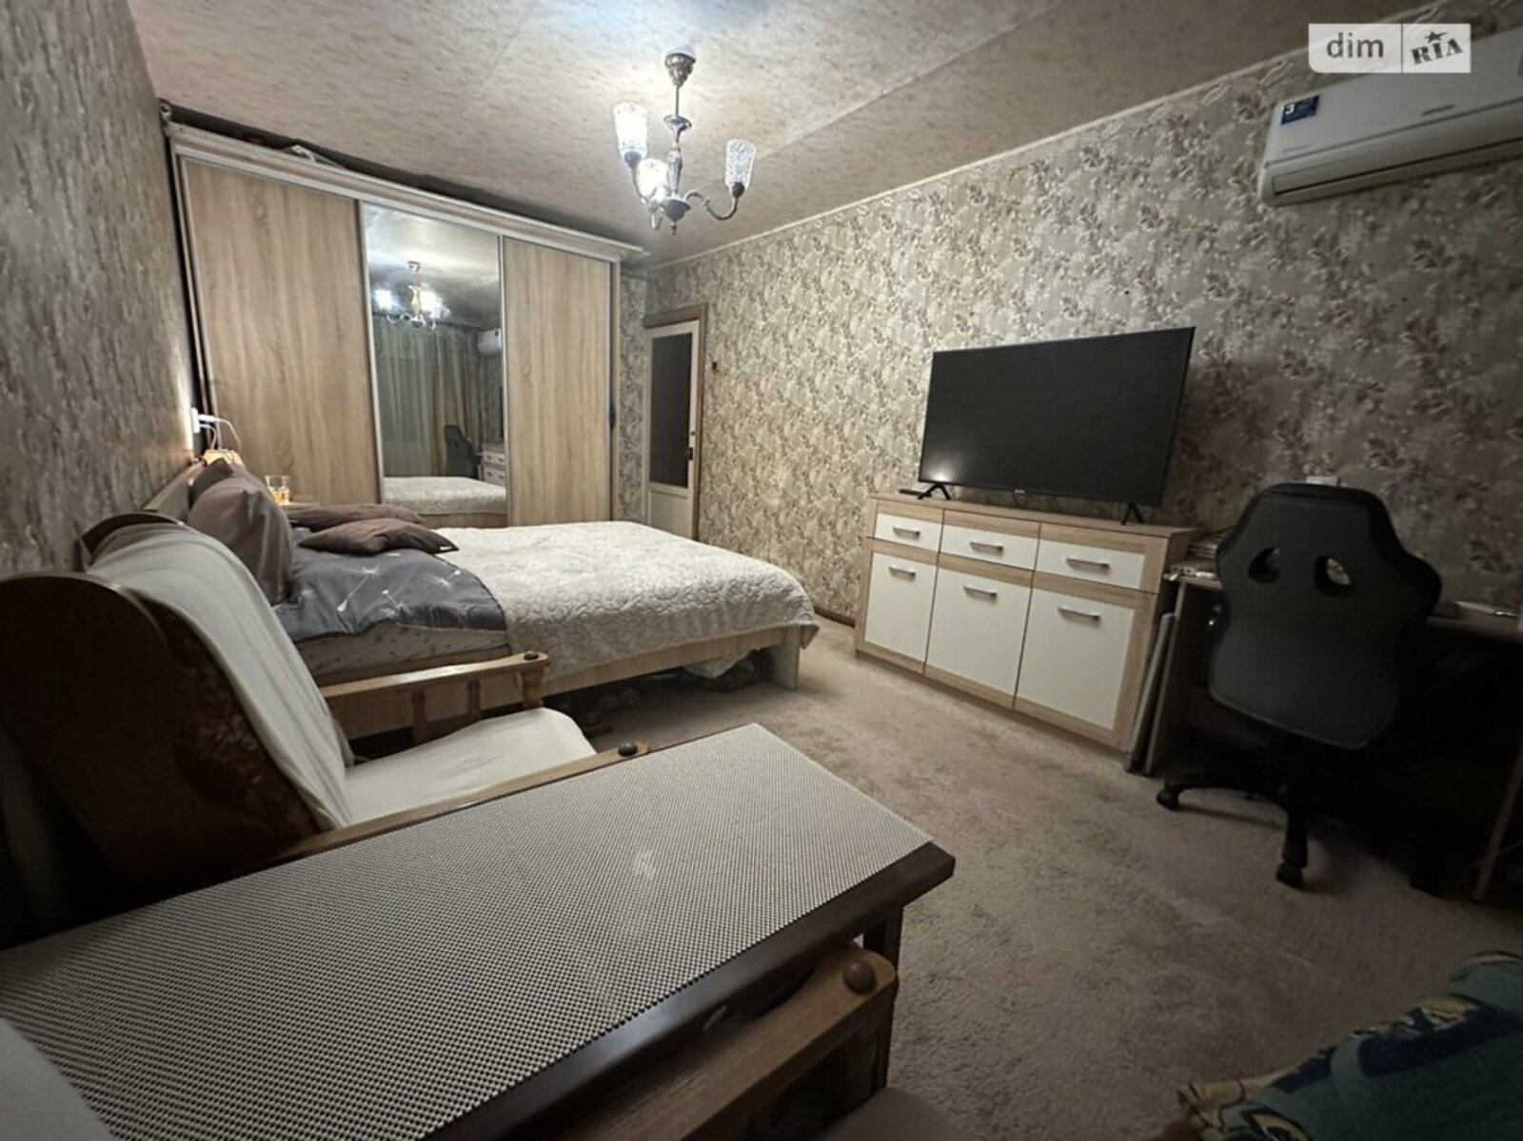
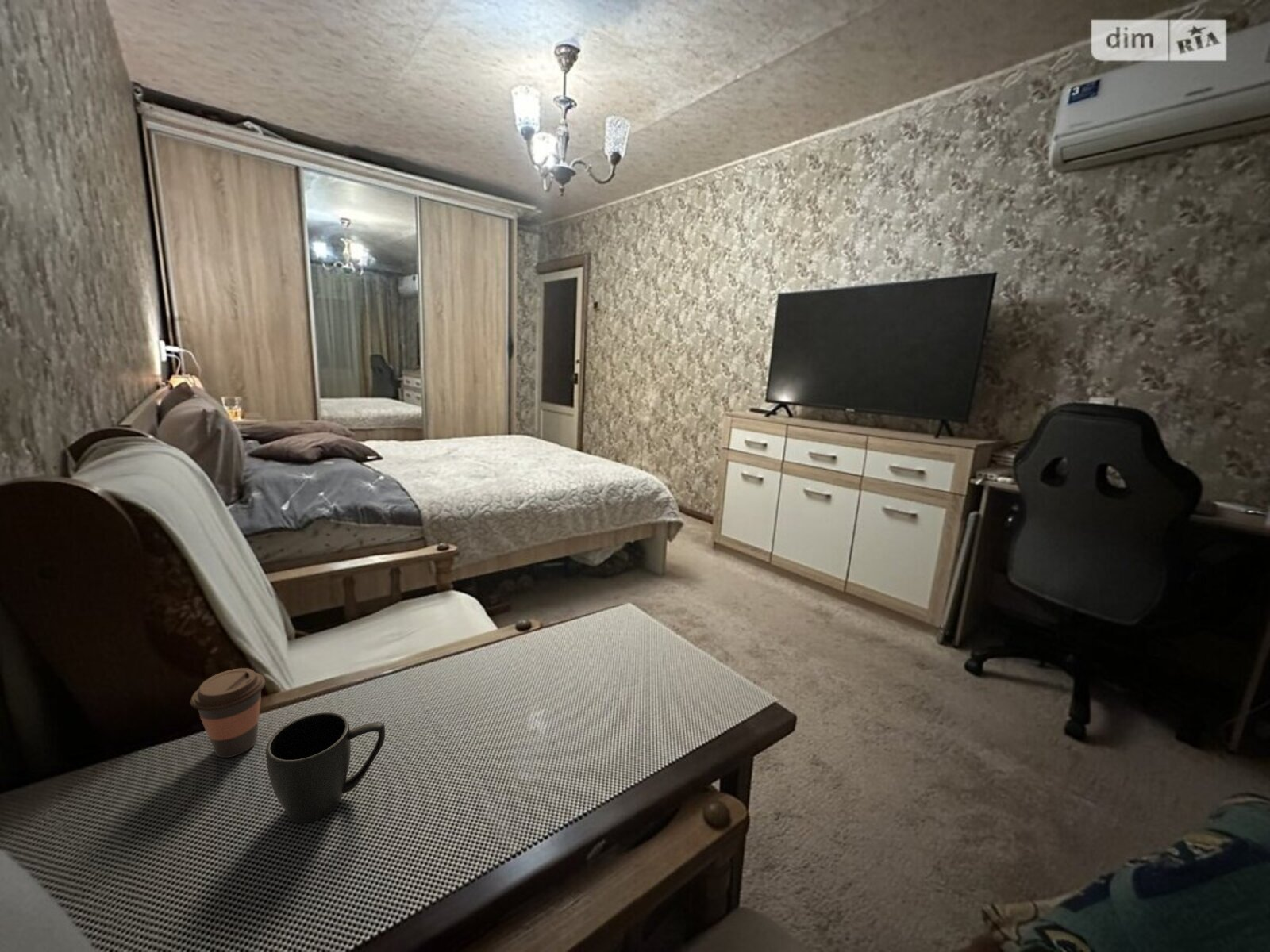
+ mug (330, 766)
+ coffee cup (232, 714)
